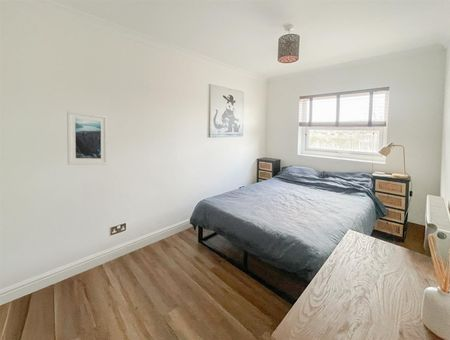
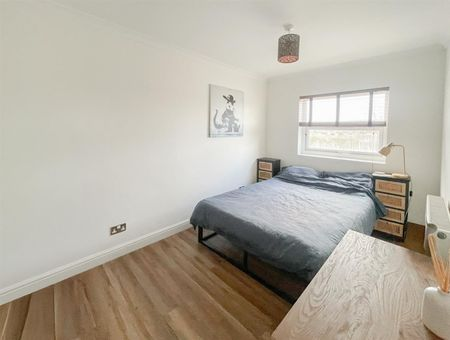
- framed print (88, 139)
